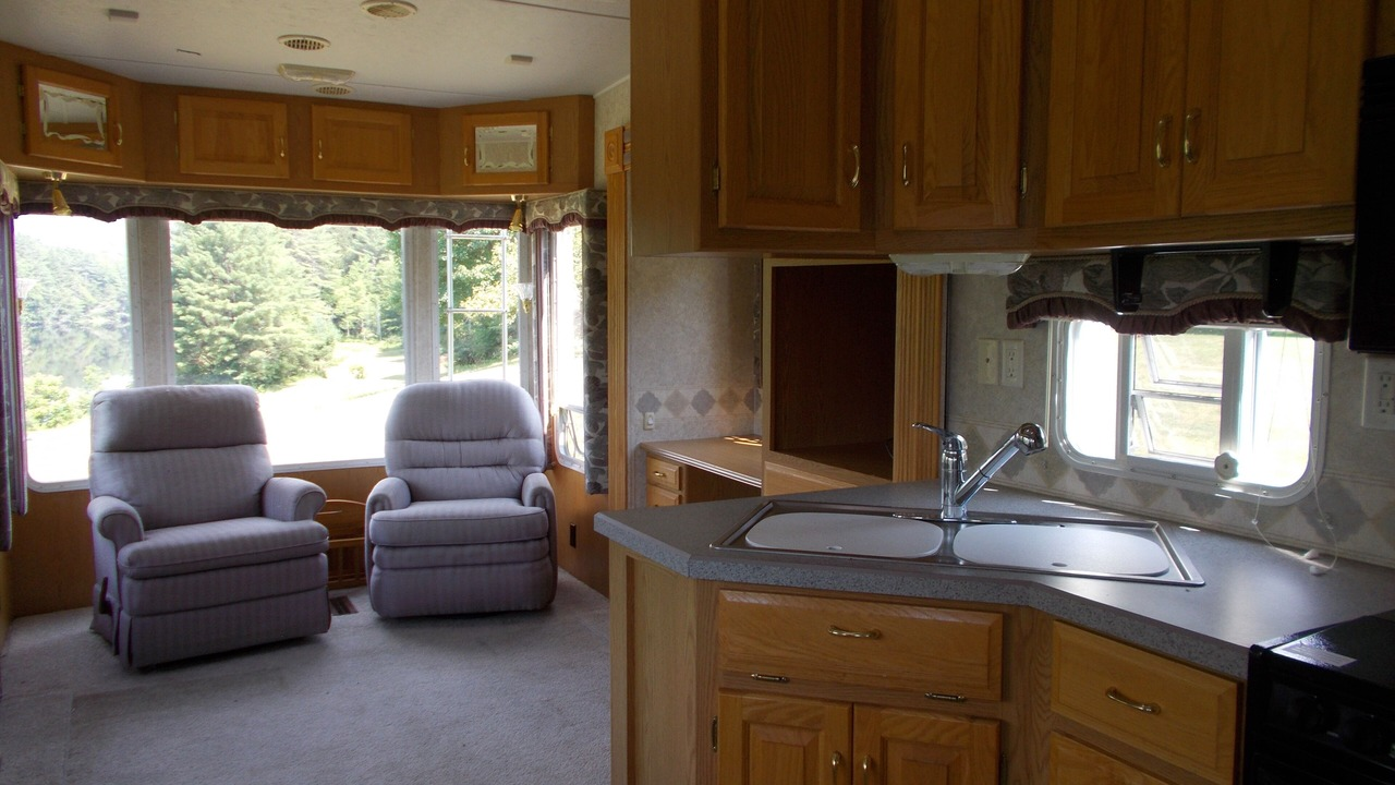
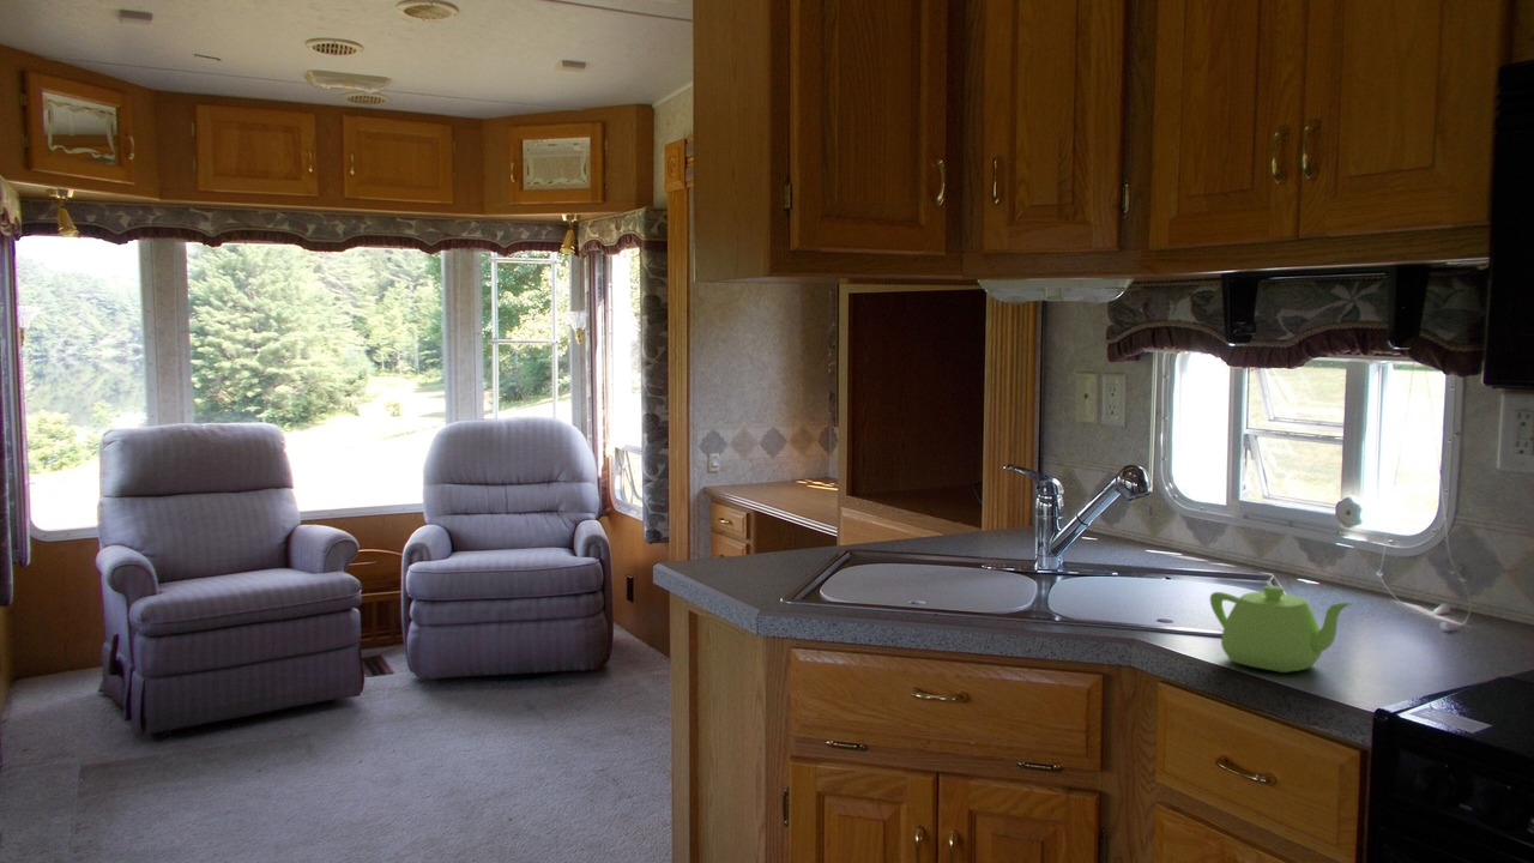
+ teapot (1276, 626)
